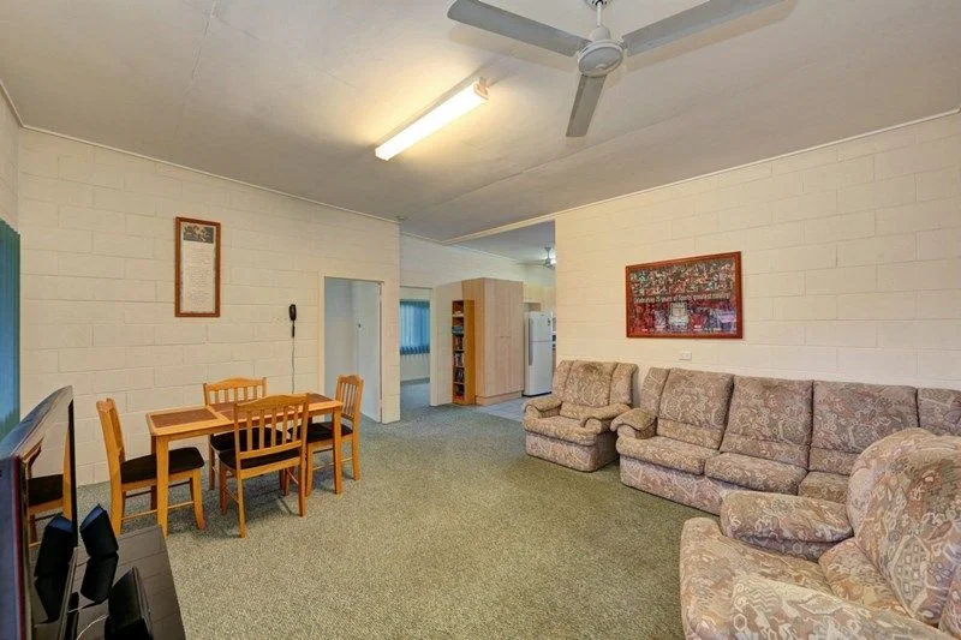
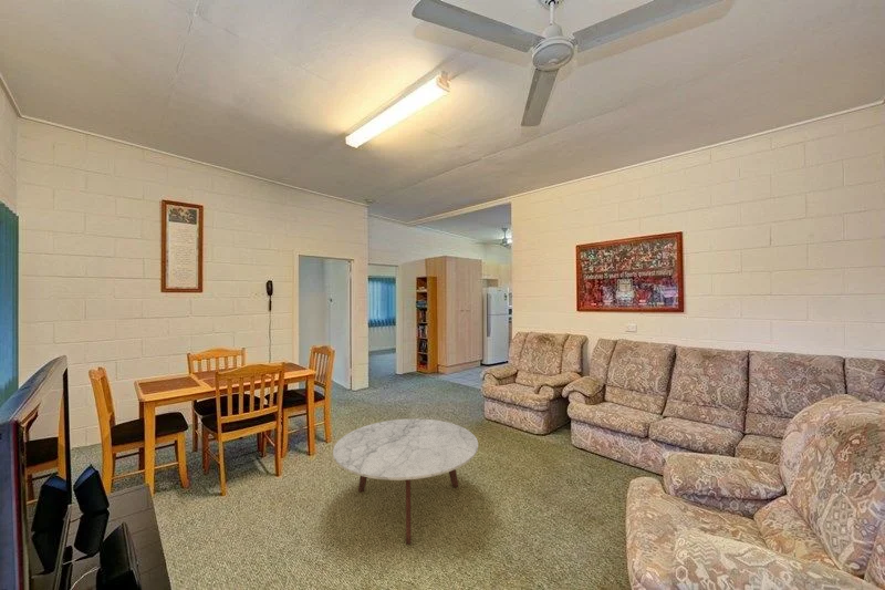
+ coffee table (407, 473)
